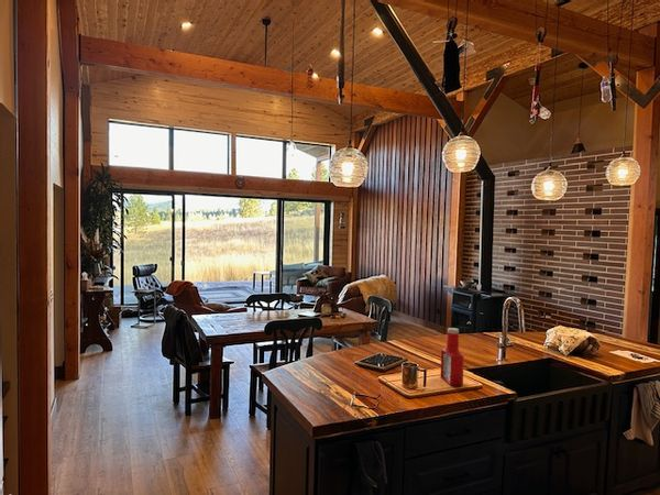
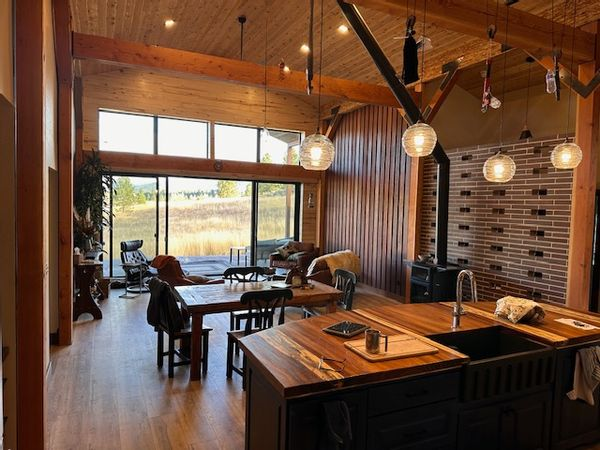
- soap bottle (452, 354)
